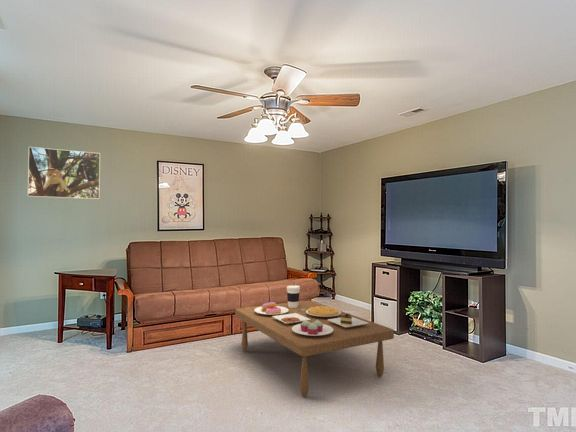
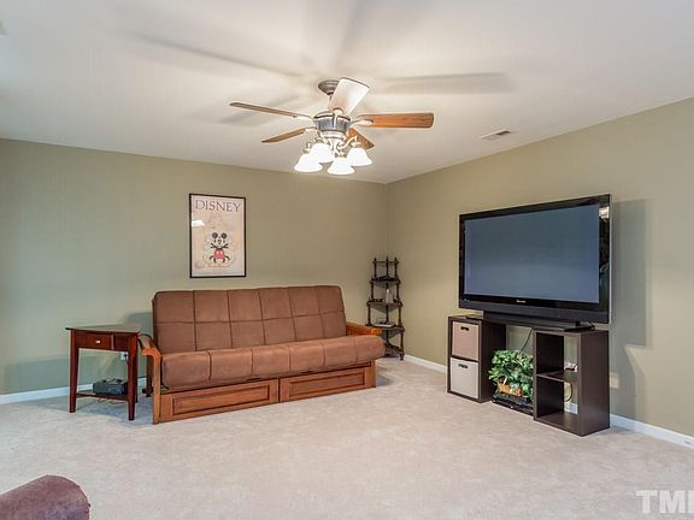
- coffee table (306, 328)
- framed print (65, 173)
